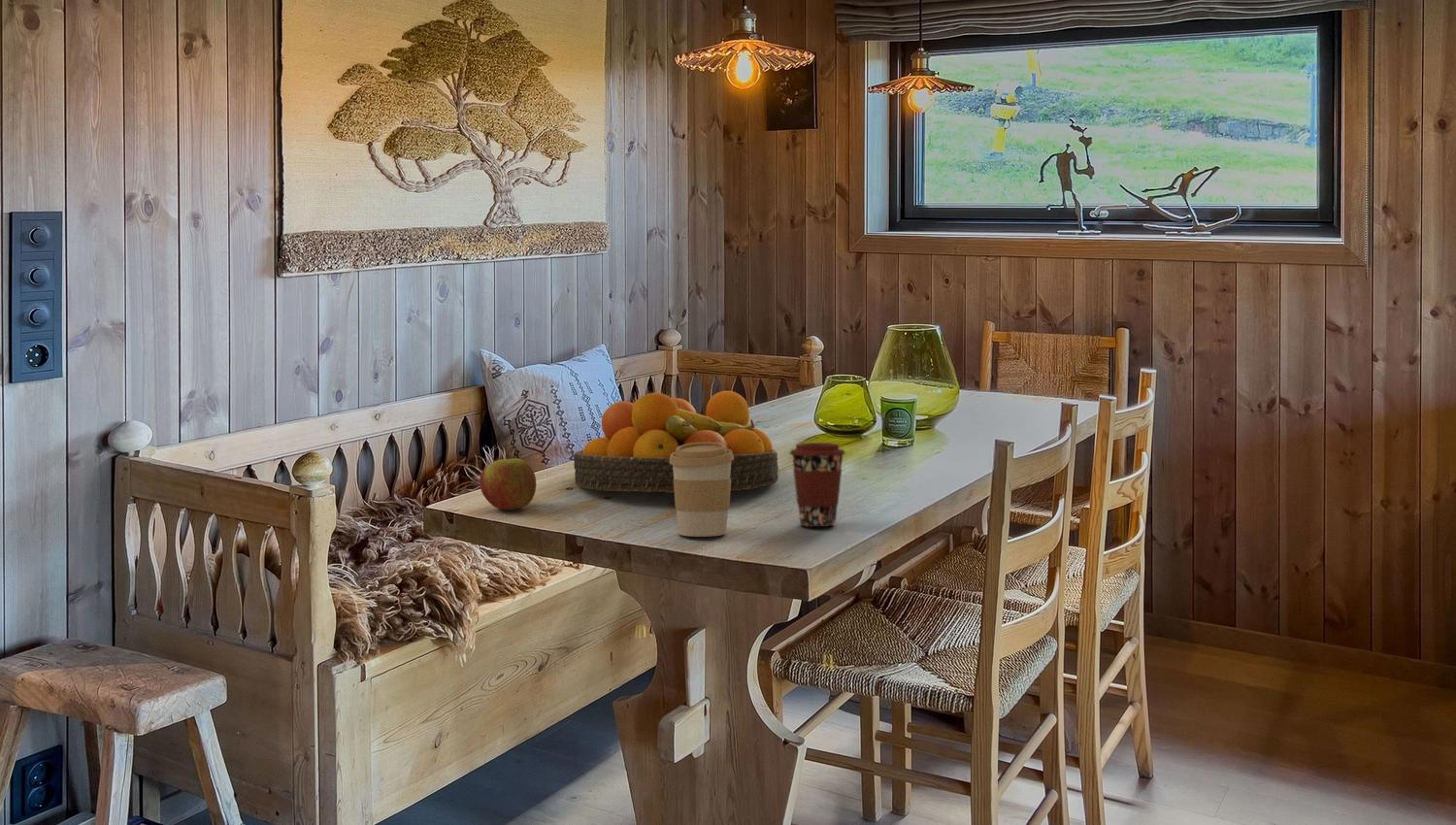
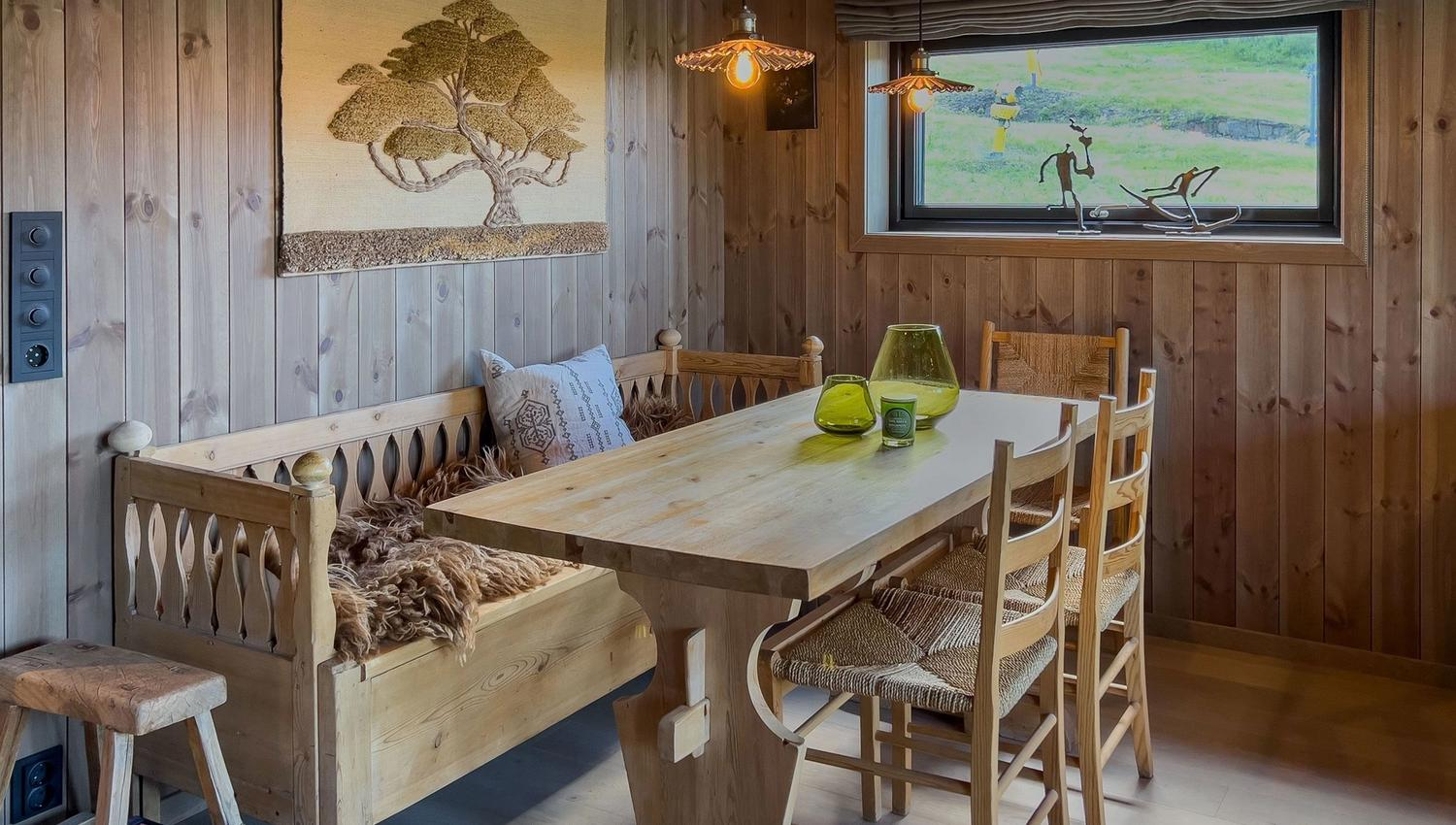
- fruit bowl (677, 437)
- apple (508, 483)
- coffee cup (702, 488)
- coffee cup (817, 484)
